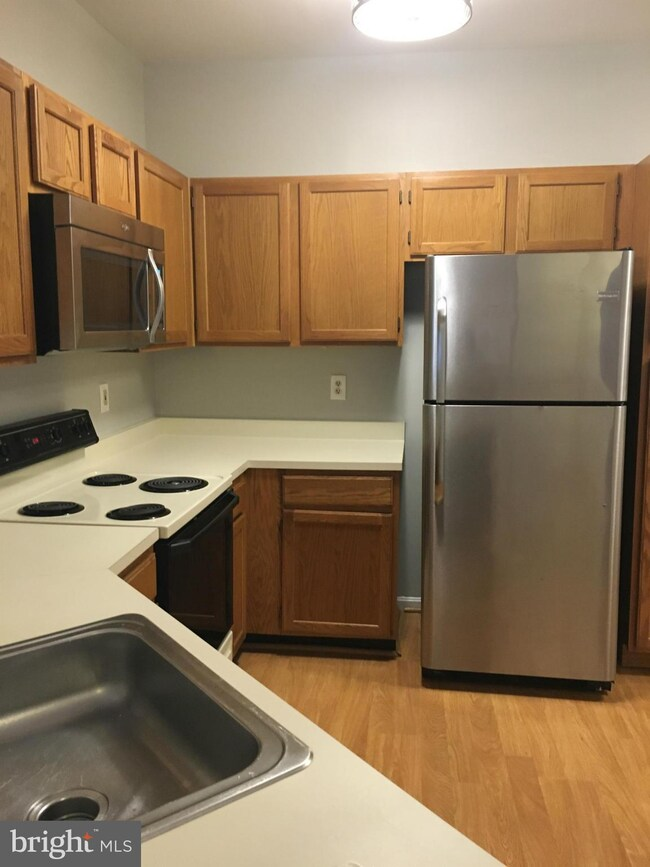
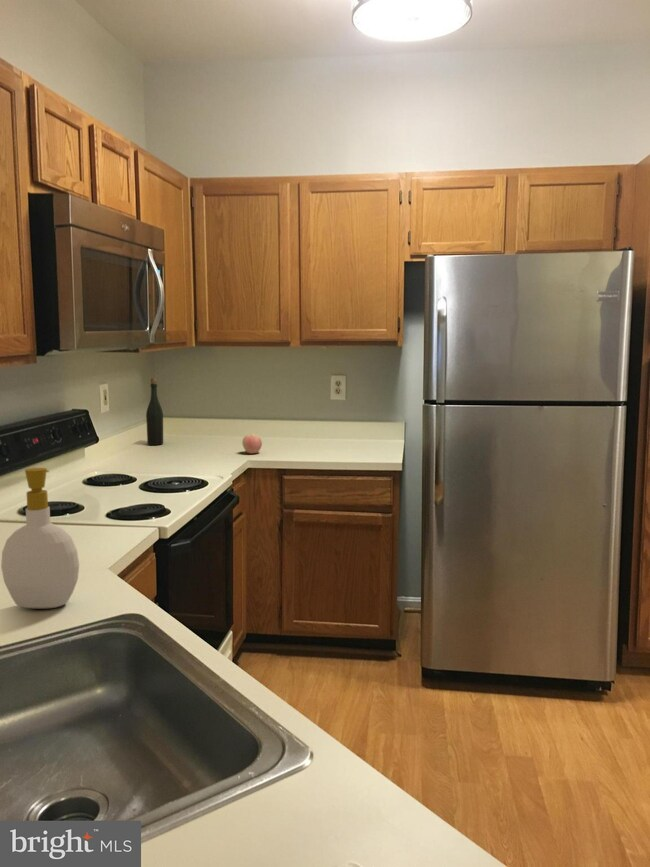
+ soap bottle (40, 536)
+ bottle (154, 411)
+ apple (252, 443)
